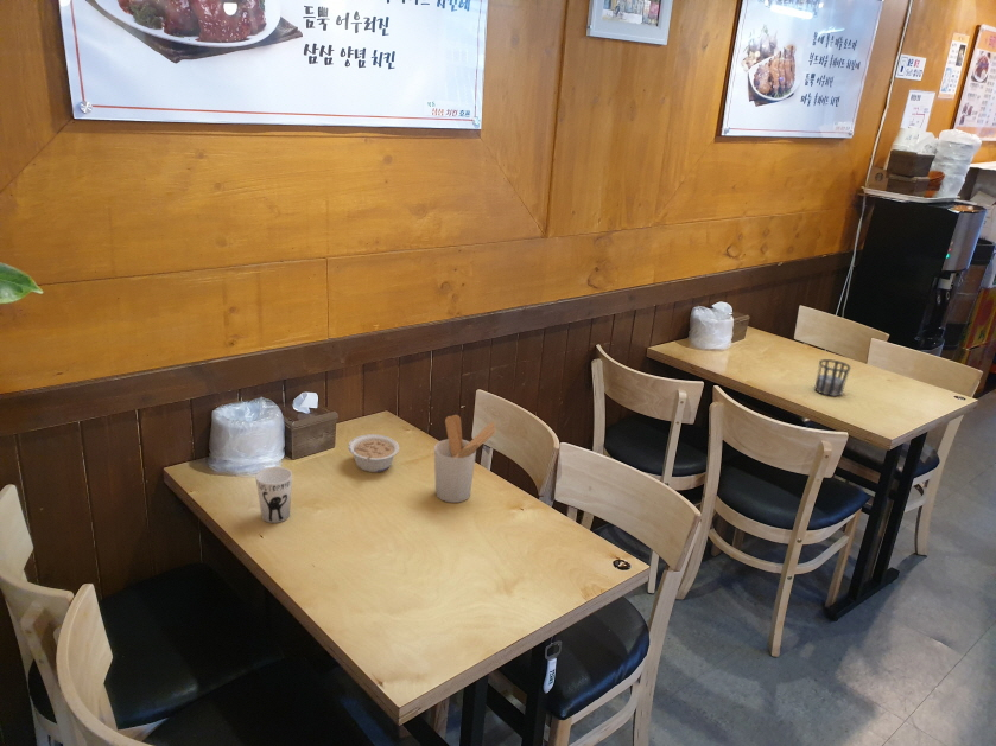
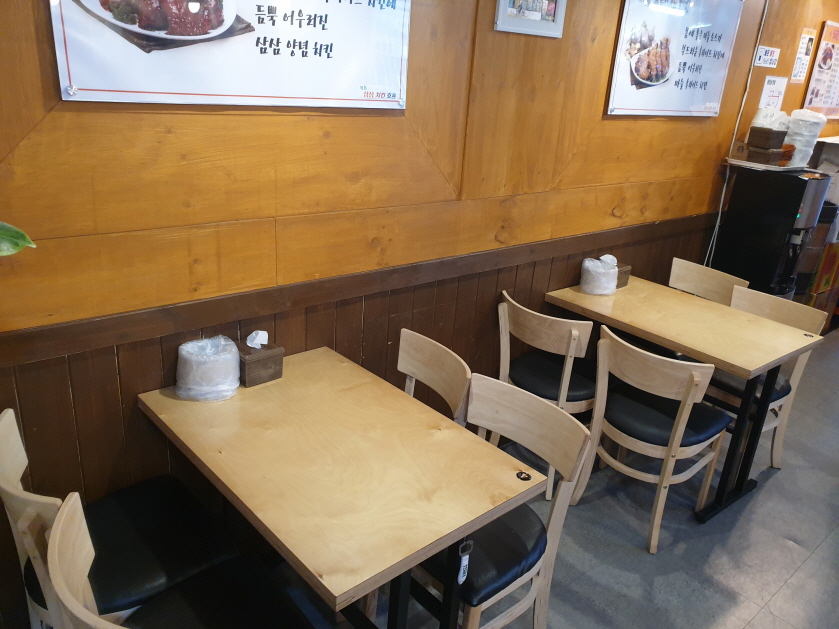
- cup (274, 495)
- legume (374, 454)
- cup (831, 377)
- utensil holder (465, 459)
